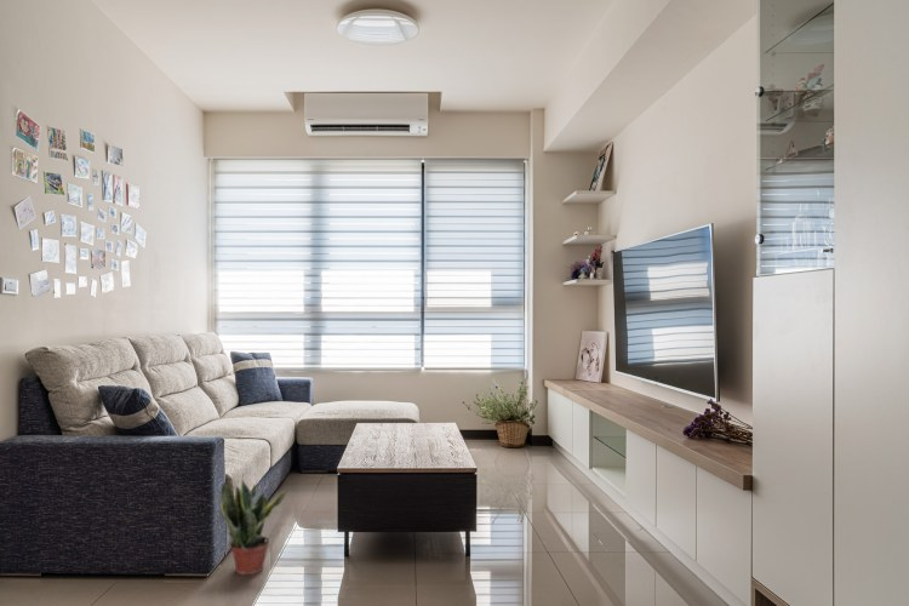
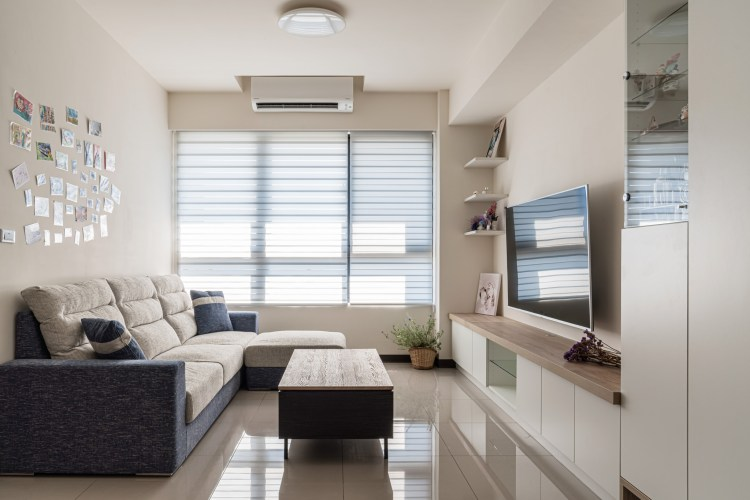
- potted plant (256, 518)
